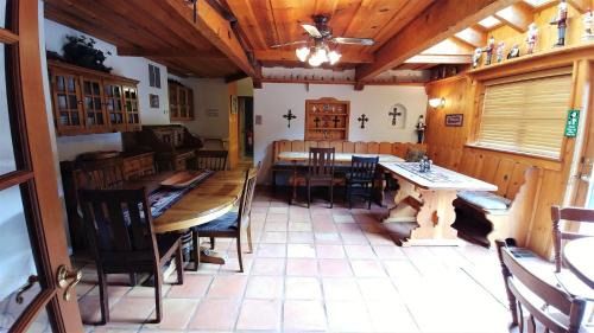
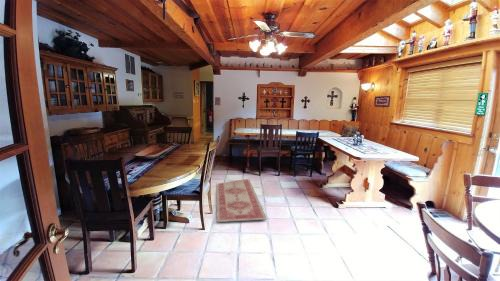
+ rug (235, 191)
